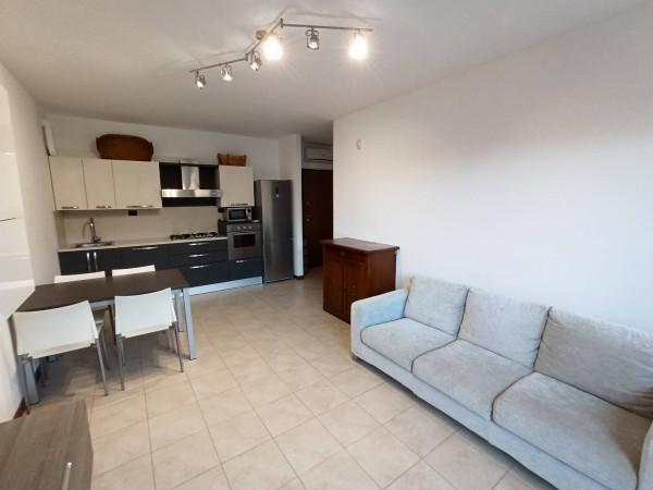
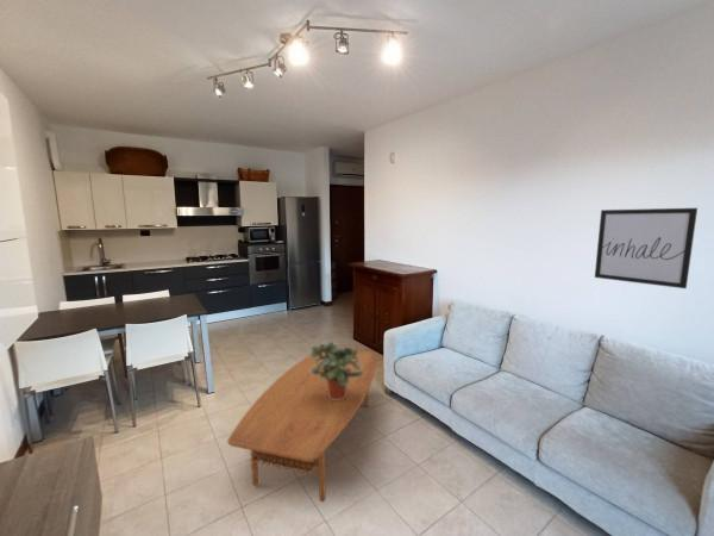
+ wall art (640, 245)
+ potted plant (337, 369)
+ coffee table (319, 412)
